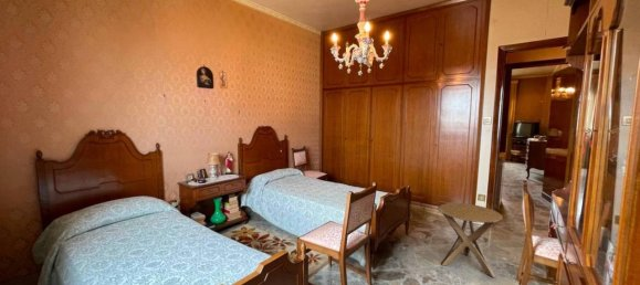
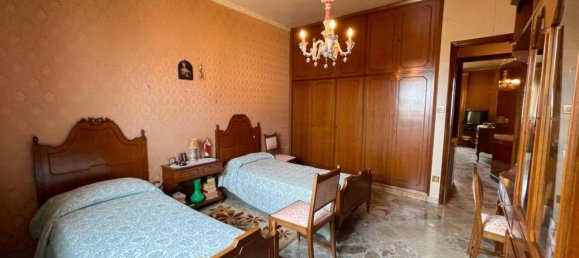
- side table (466, 238)
